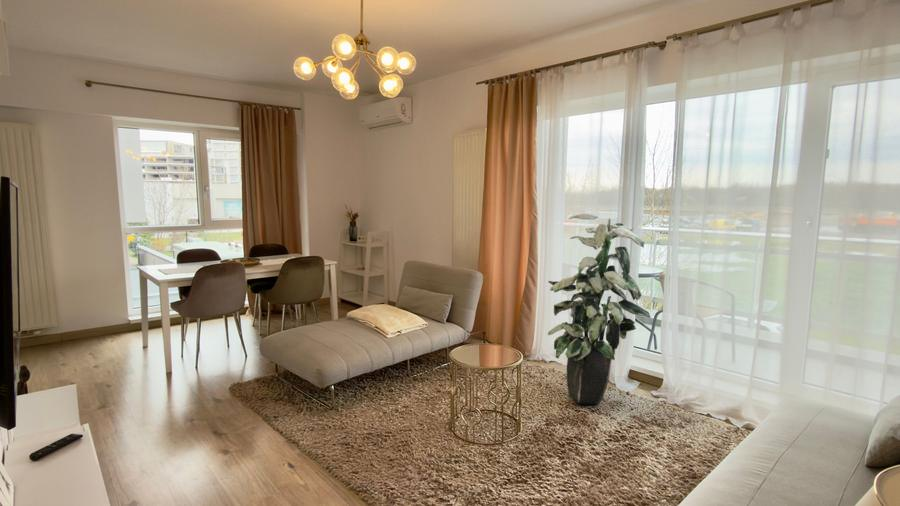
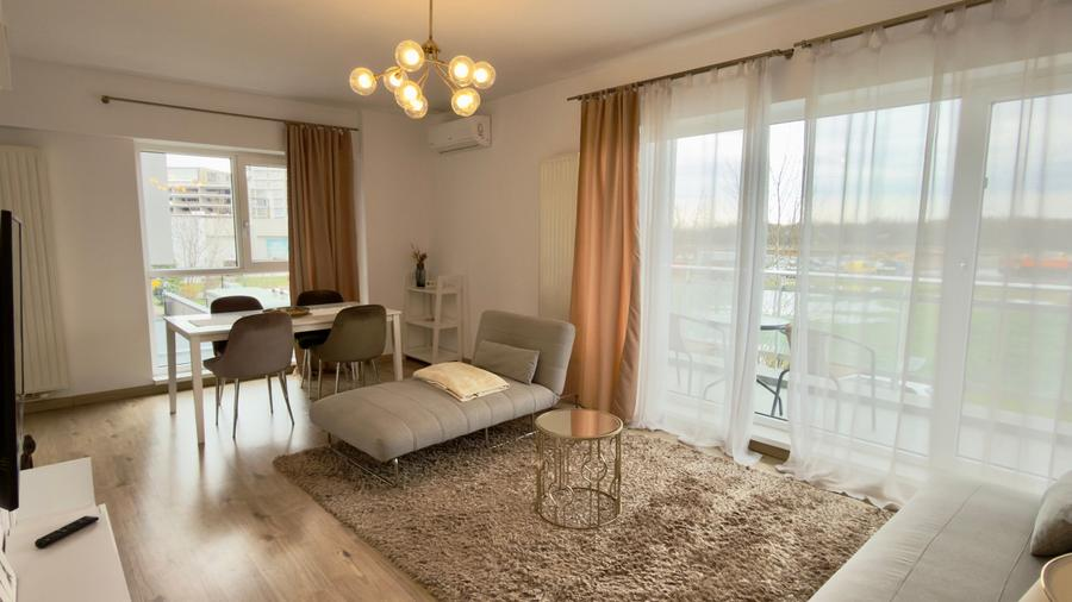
- indoor plant (591, 307)
